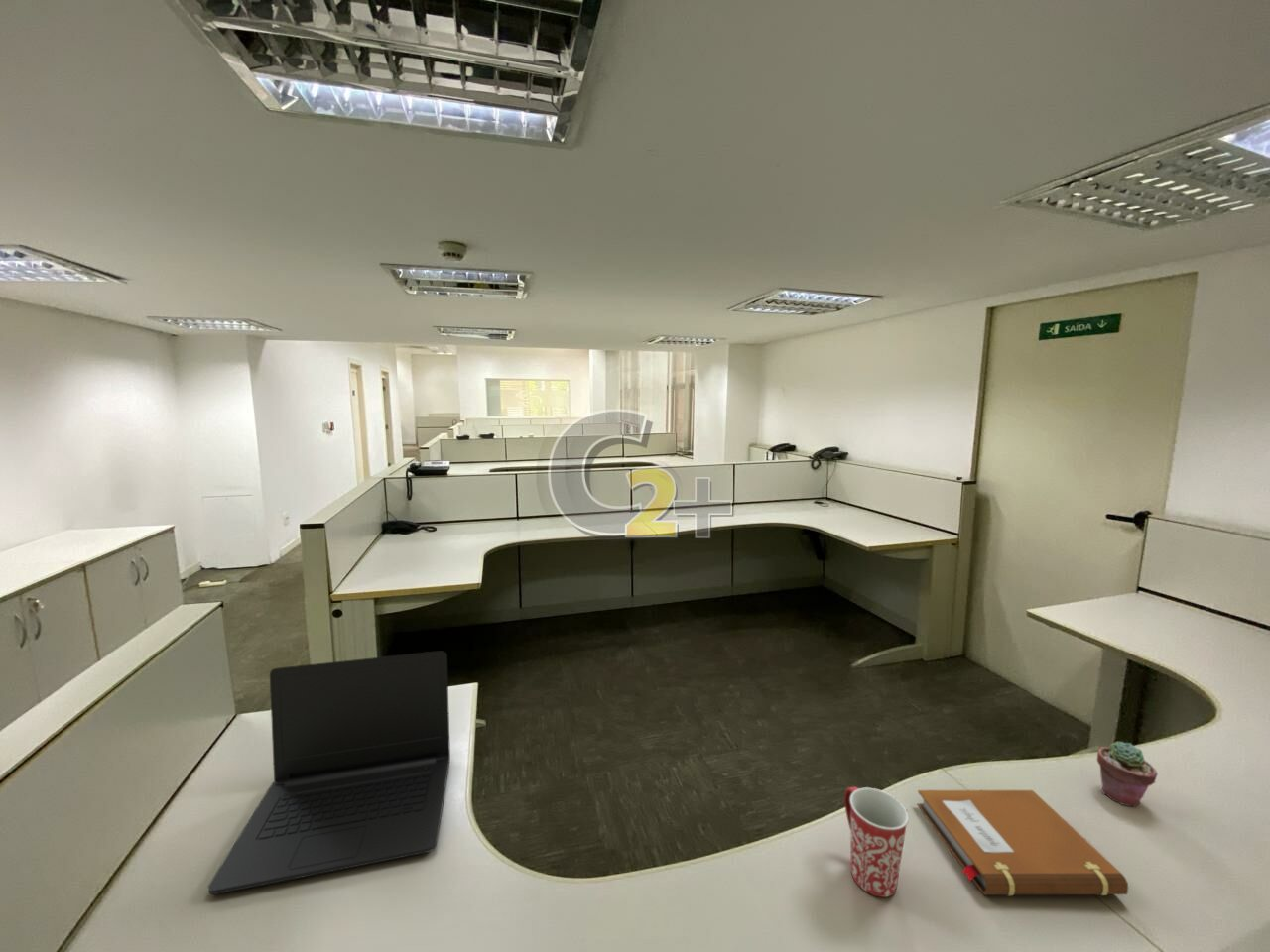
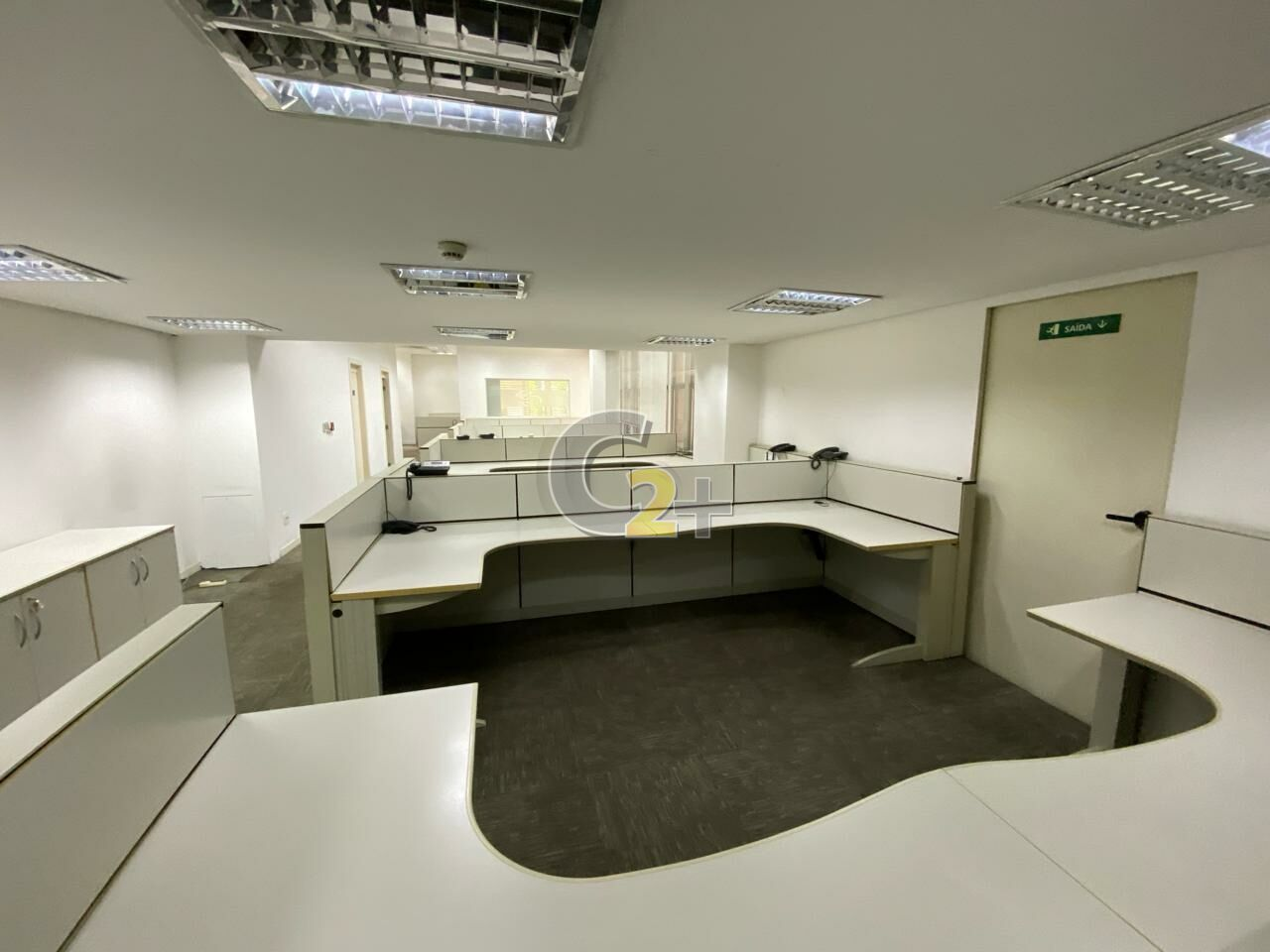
- mug (869, 834)
- notebook (1008, 839)
- potted succulent (1124, 771)
- laptop (346, 753)
